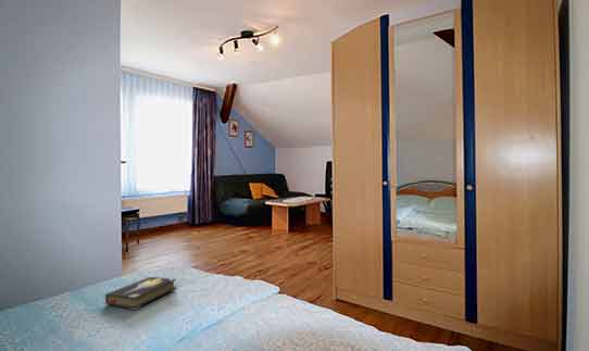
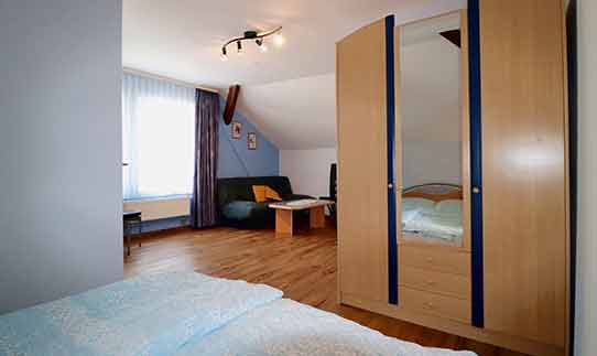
- hardback book (142, 290)
